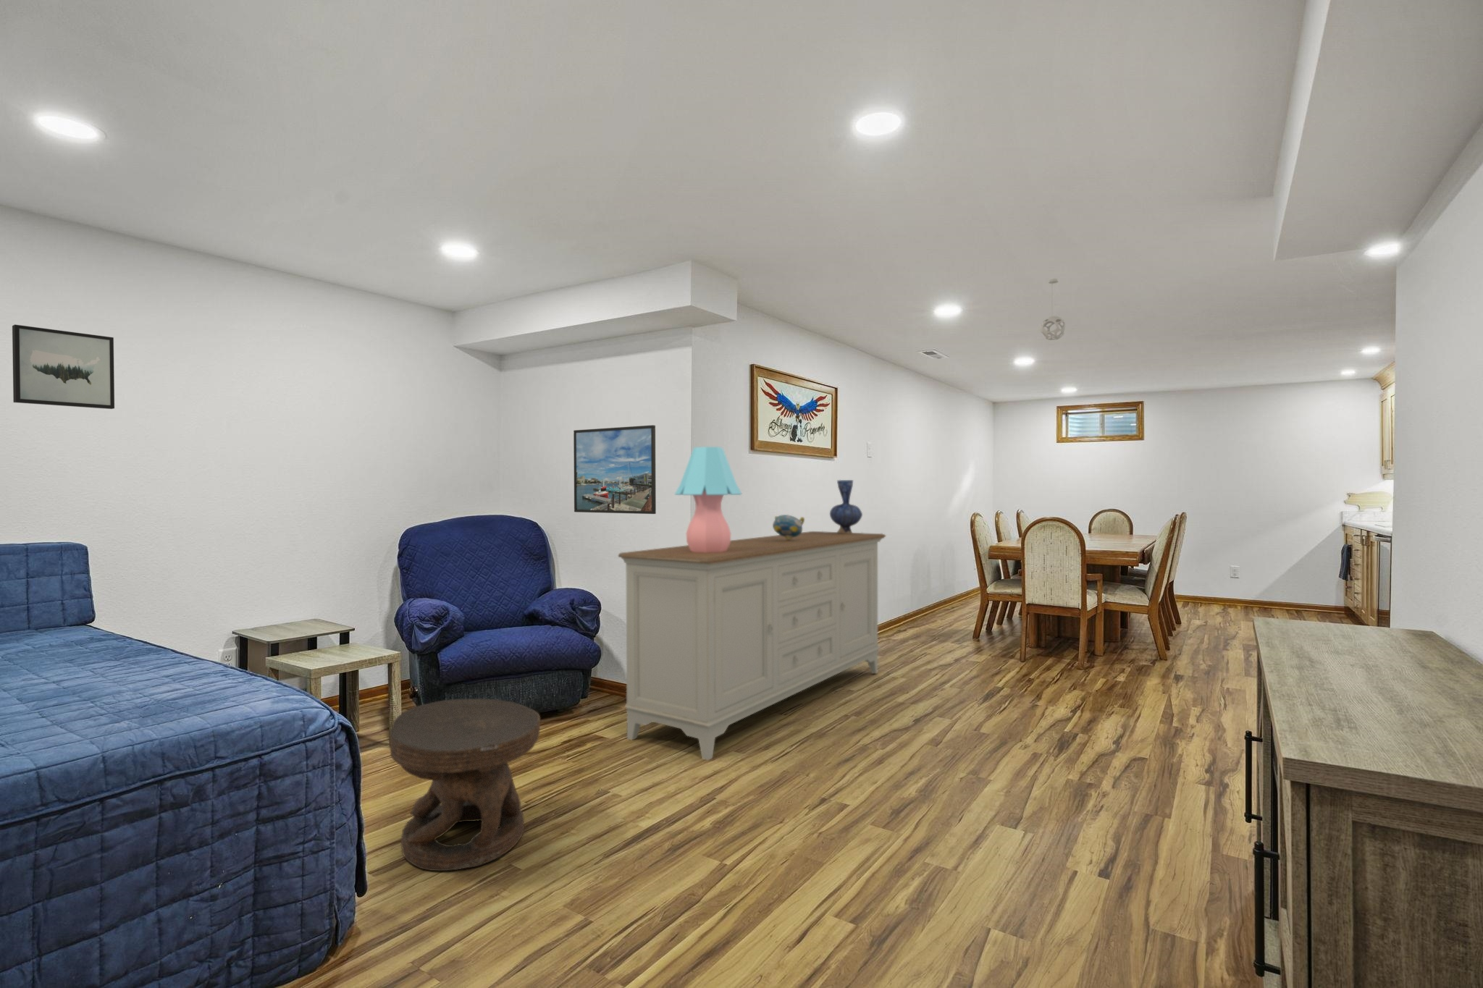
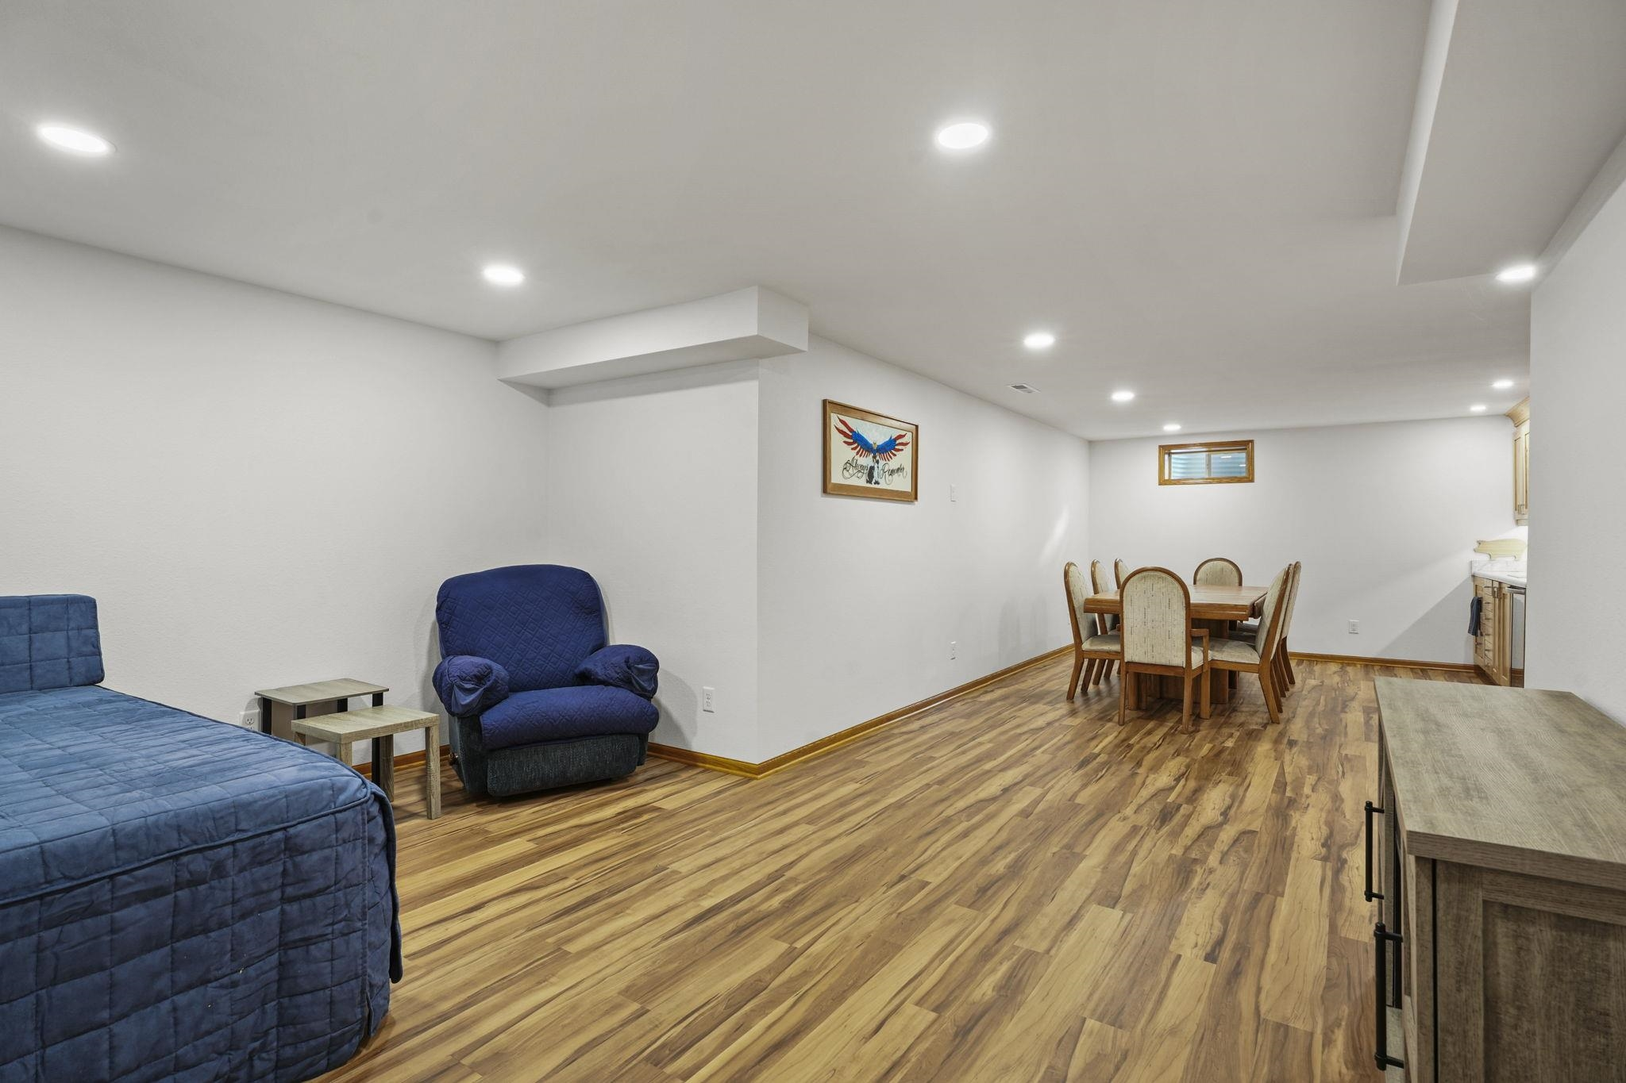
- decorative bowl (788, 527)
- pendant light (1052, 309)
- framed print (613, 470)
- vase (846, 506)
- table lamp (708, 498)
- wall art (65, 368)
- sideboard (773, 622)
- carved stool (464, 777)
